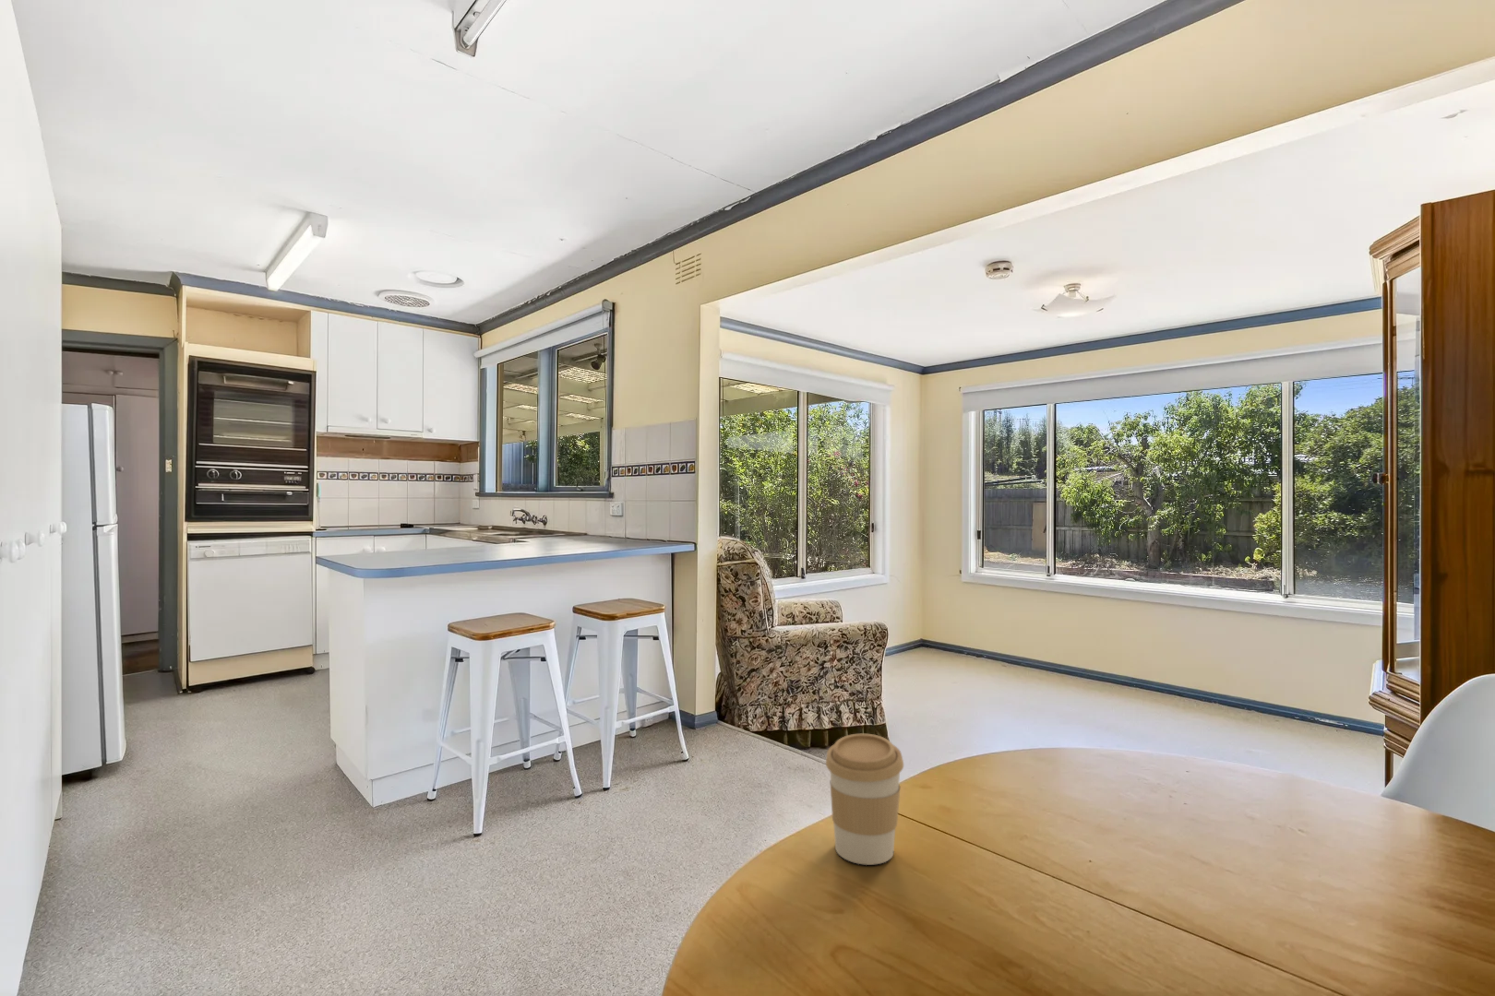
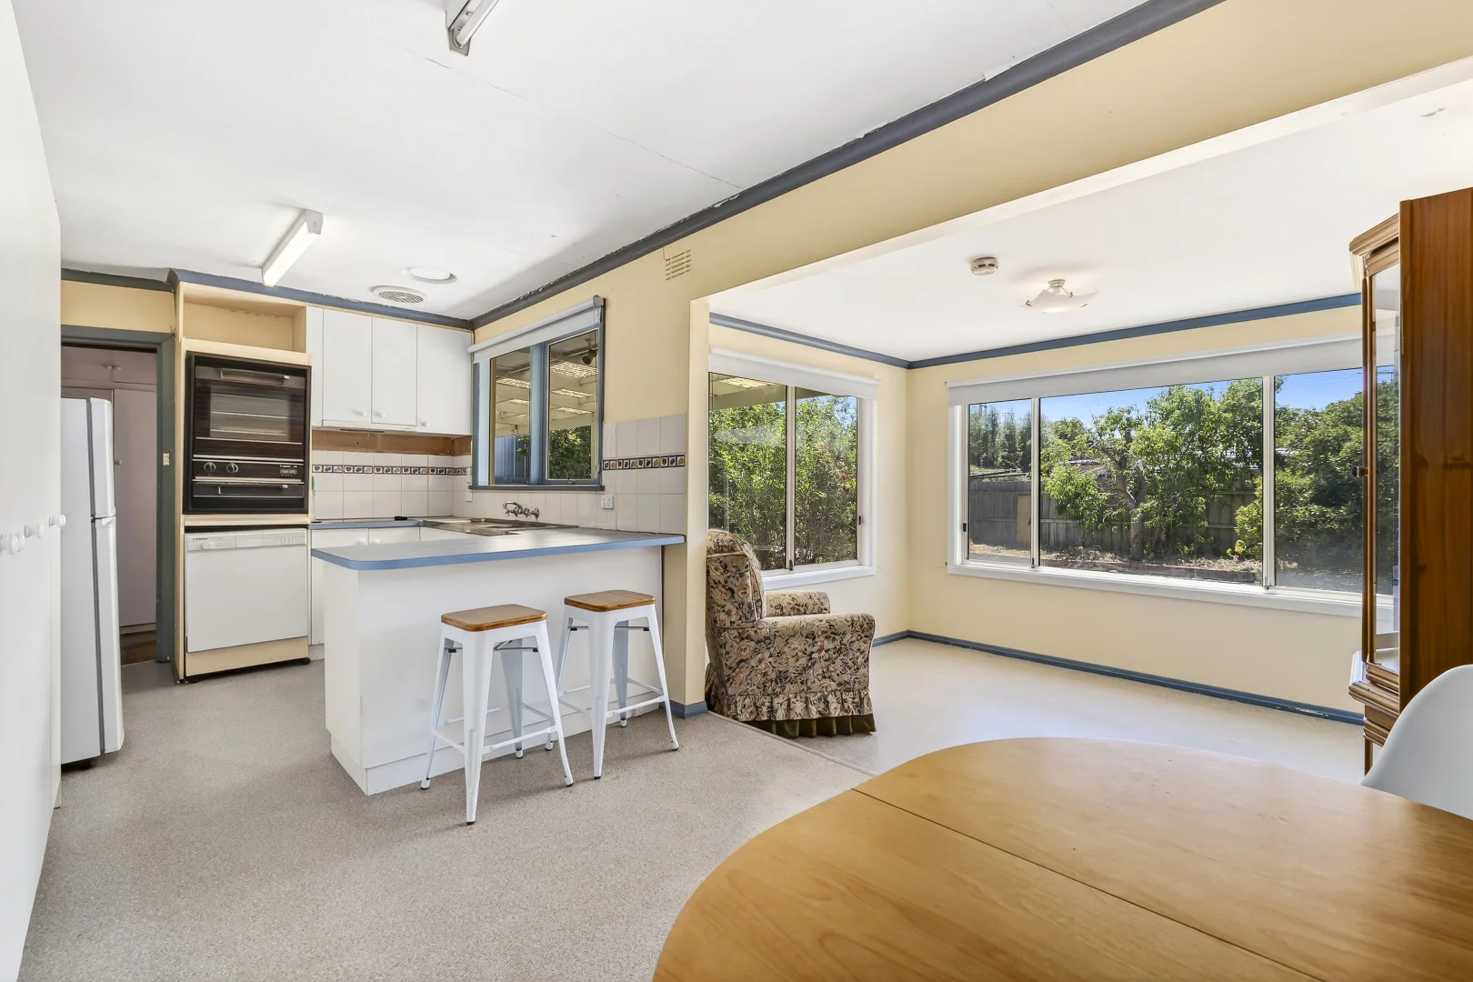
- coffee cup (864, 796)
